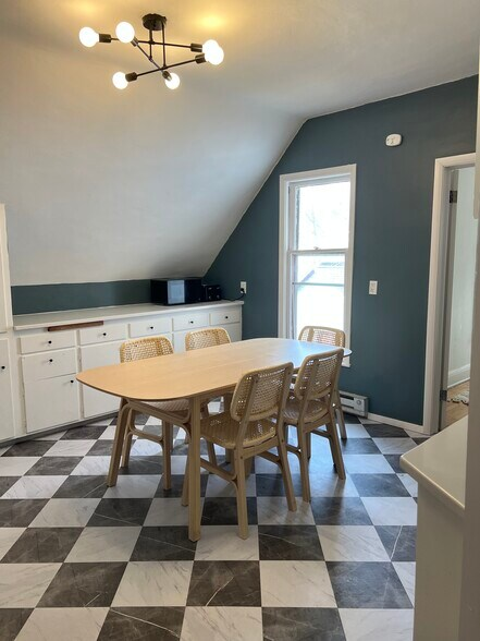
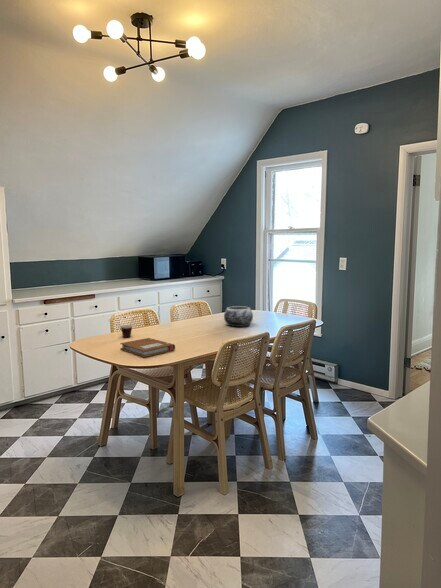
+ notebook (148, 346)
+ decorative bowl (238, 316)
+ cup (130, 326)
